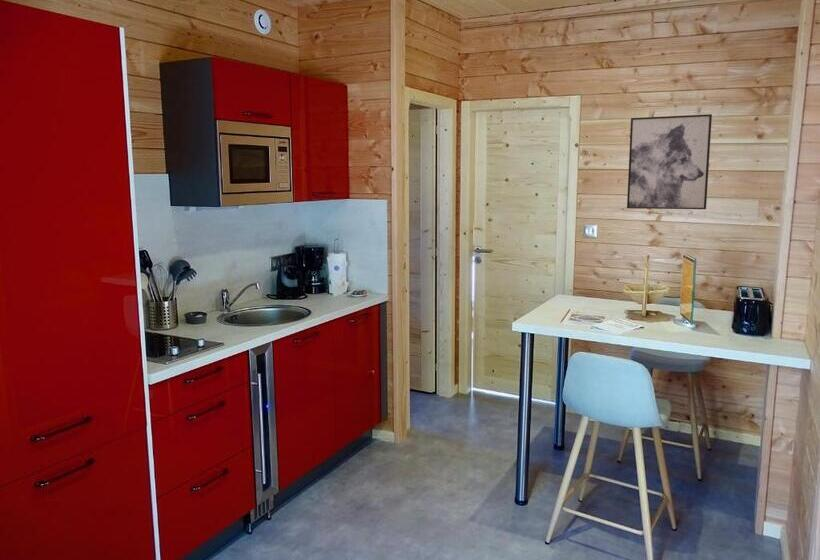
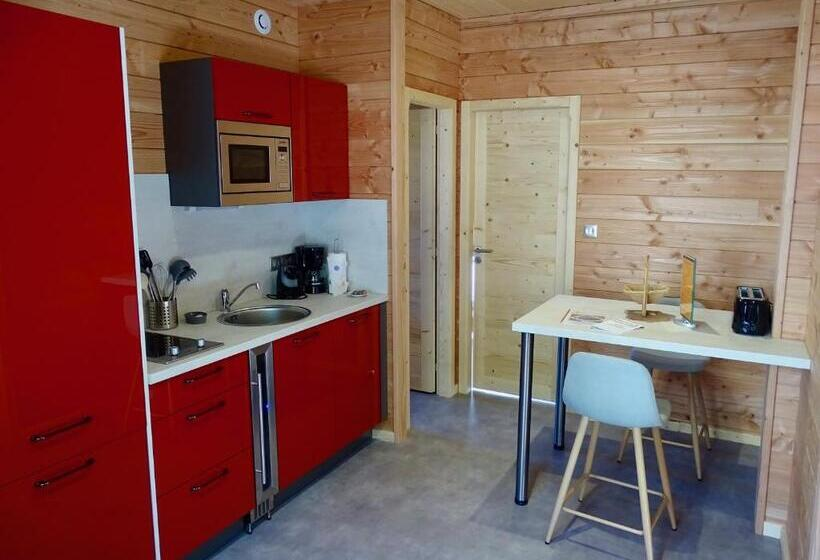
- wall art (668, 163)
